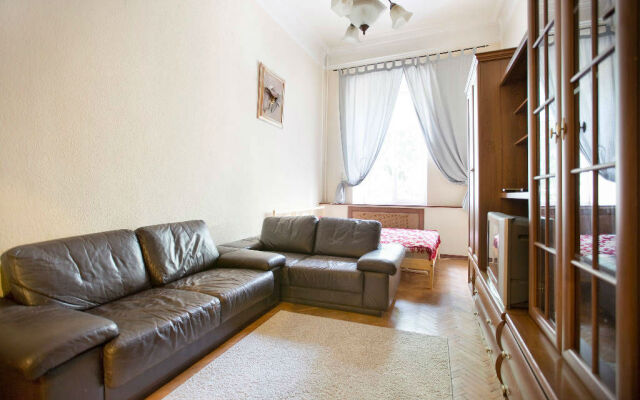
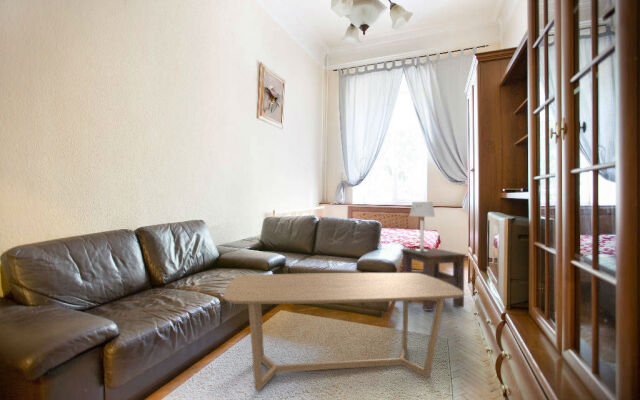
+ coffee table (341, 302)
+ side table (431, 276)
+ table lamp (422, 225)
